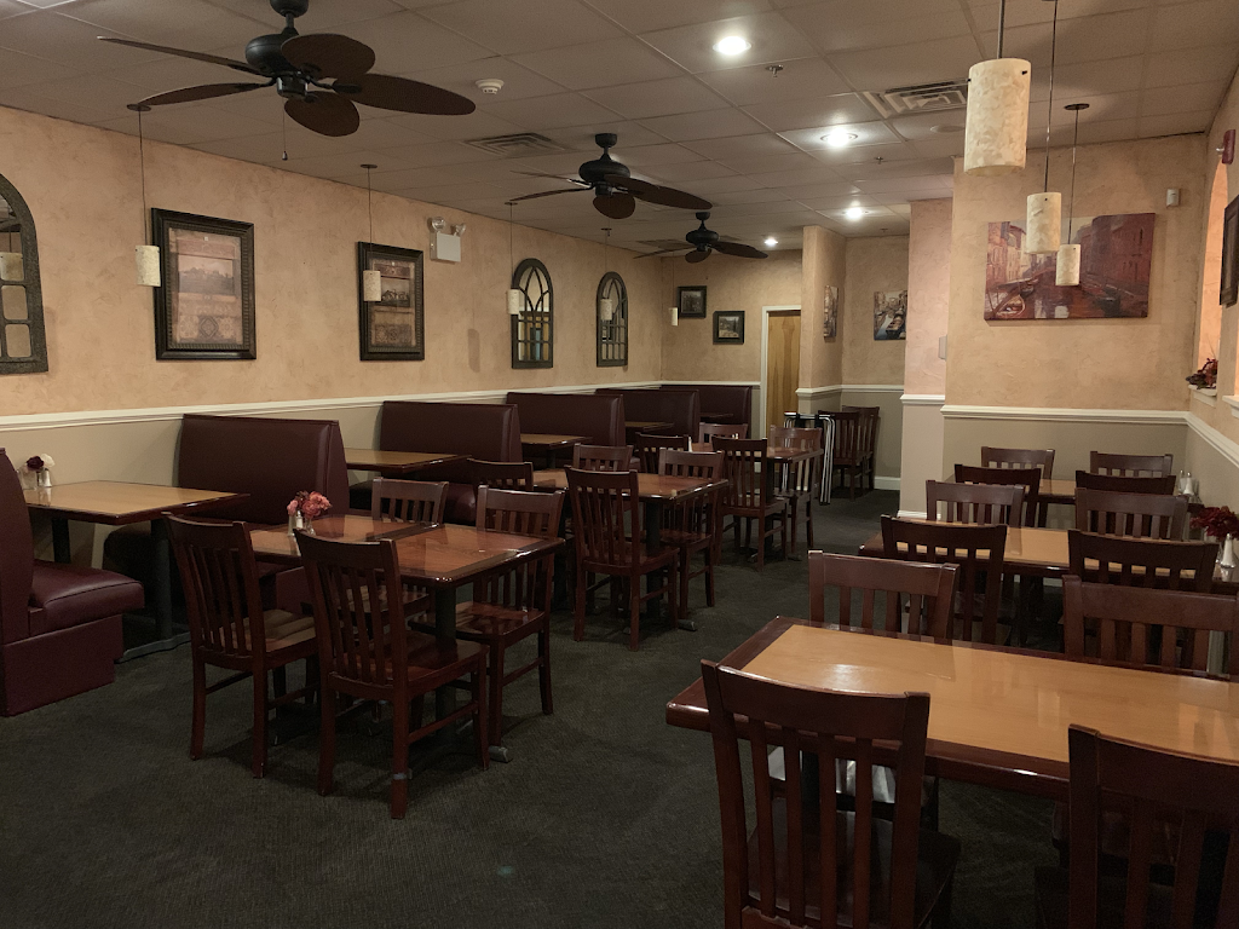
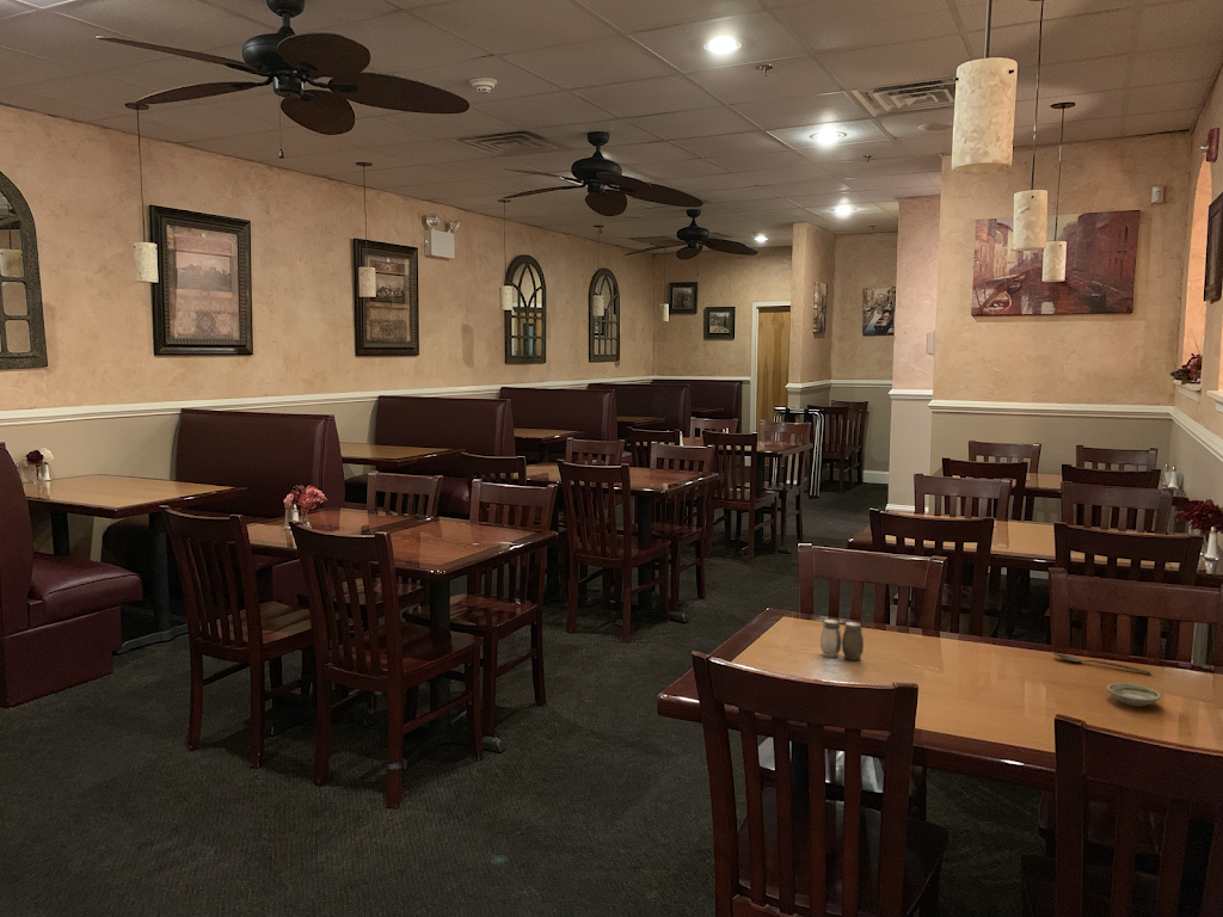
+ salt and pepper shaker (842, 639)
+ spoon (1100, 663)
+ saucer (1132, 696)
